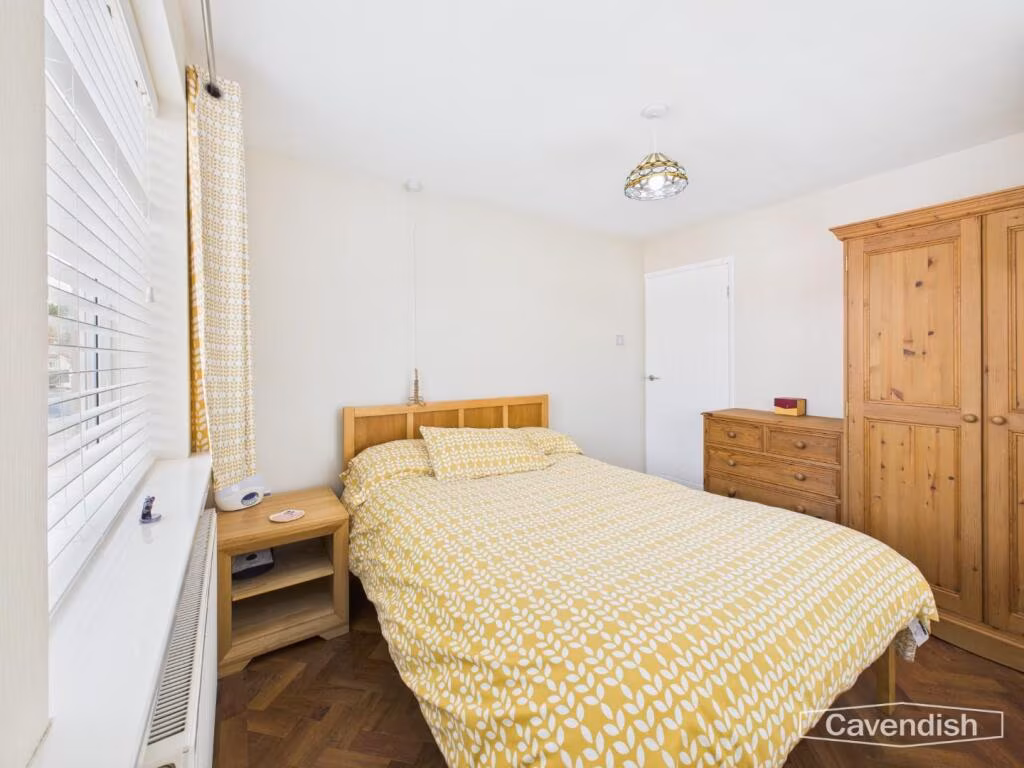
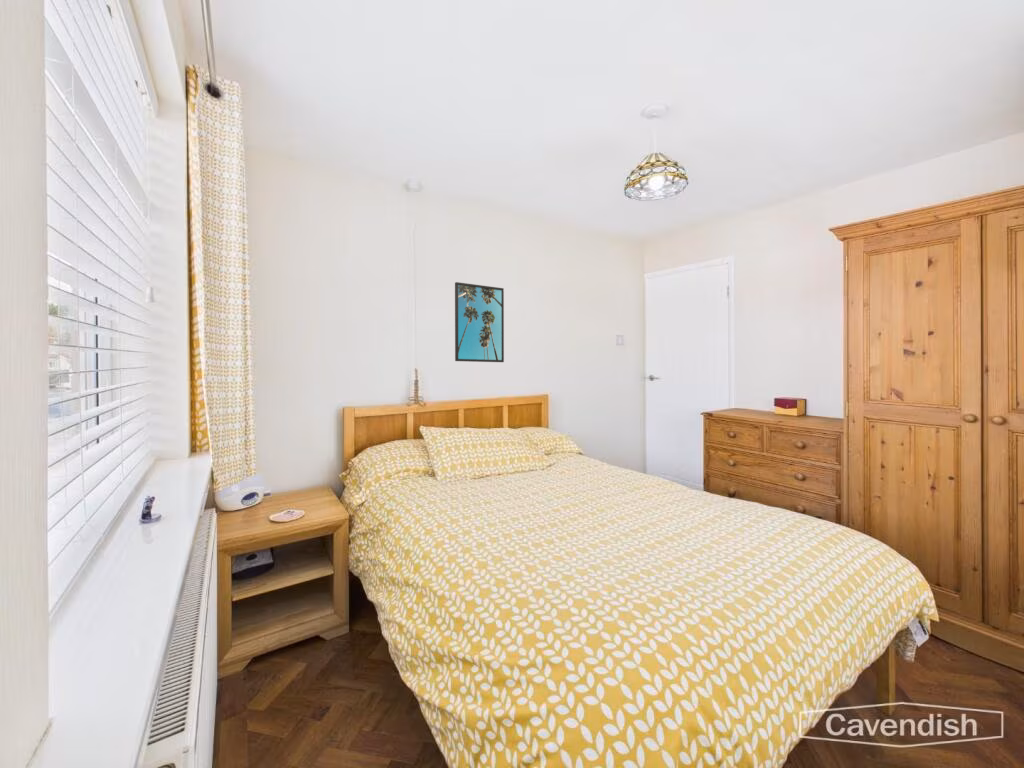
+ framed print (480, 323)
